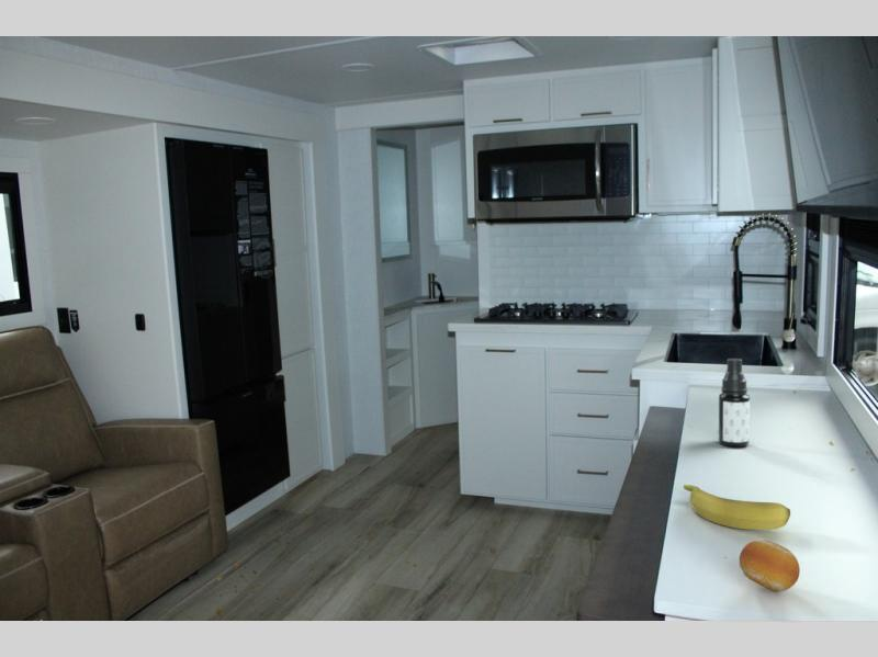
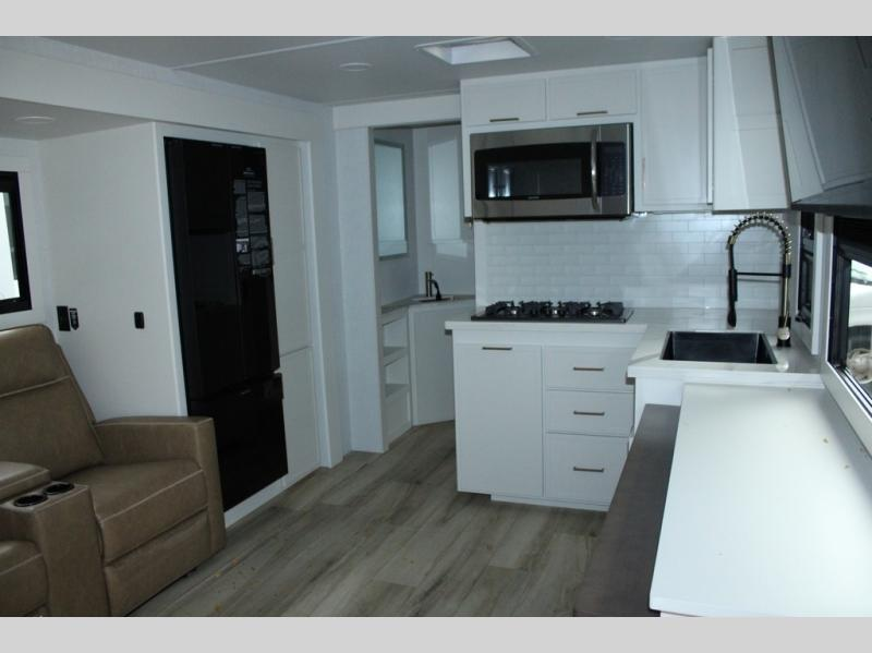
- fruit (768, 565)
- spray bottle (733, 401)
- banana (733, 502)
